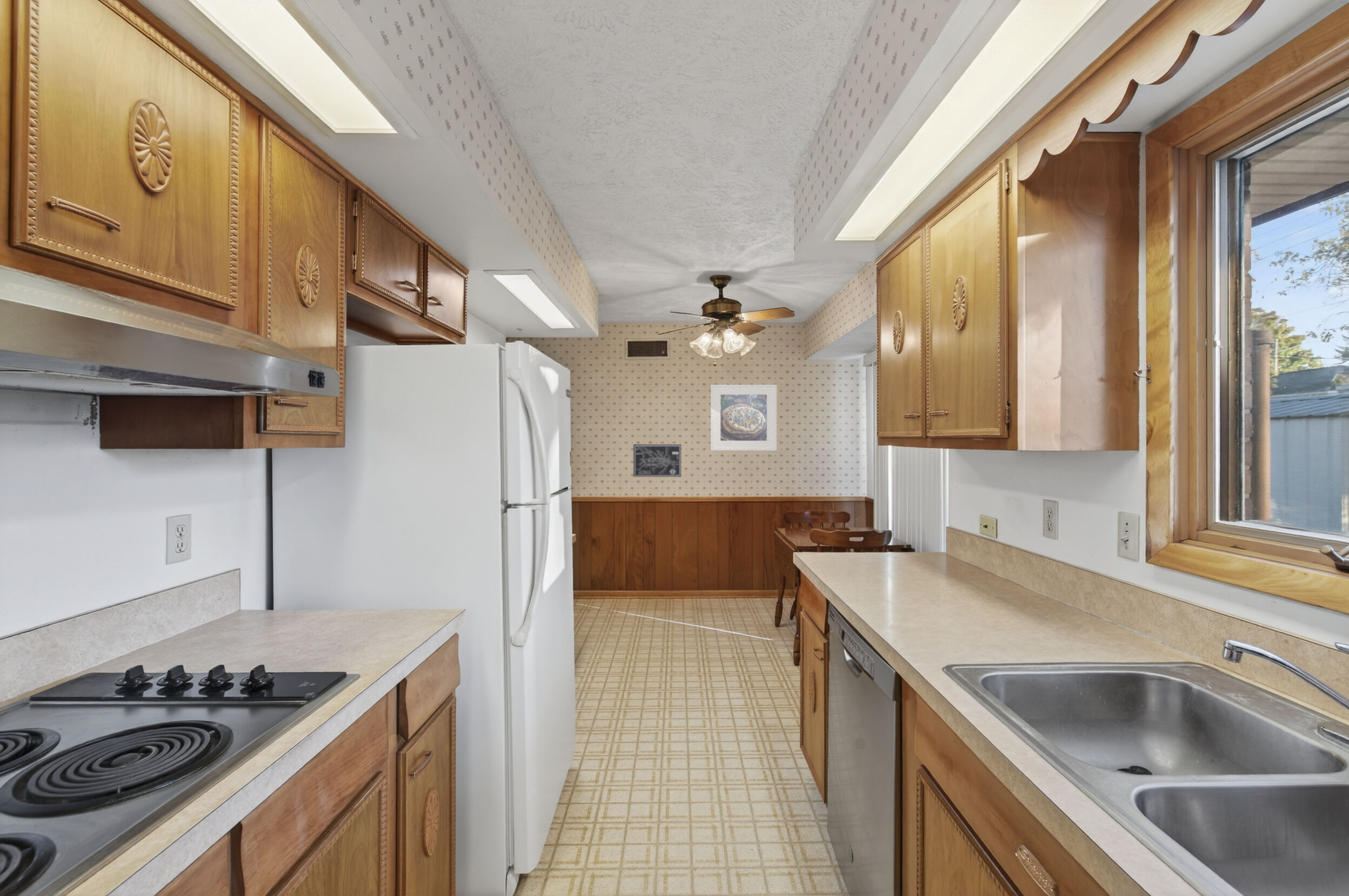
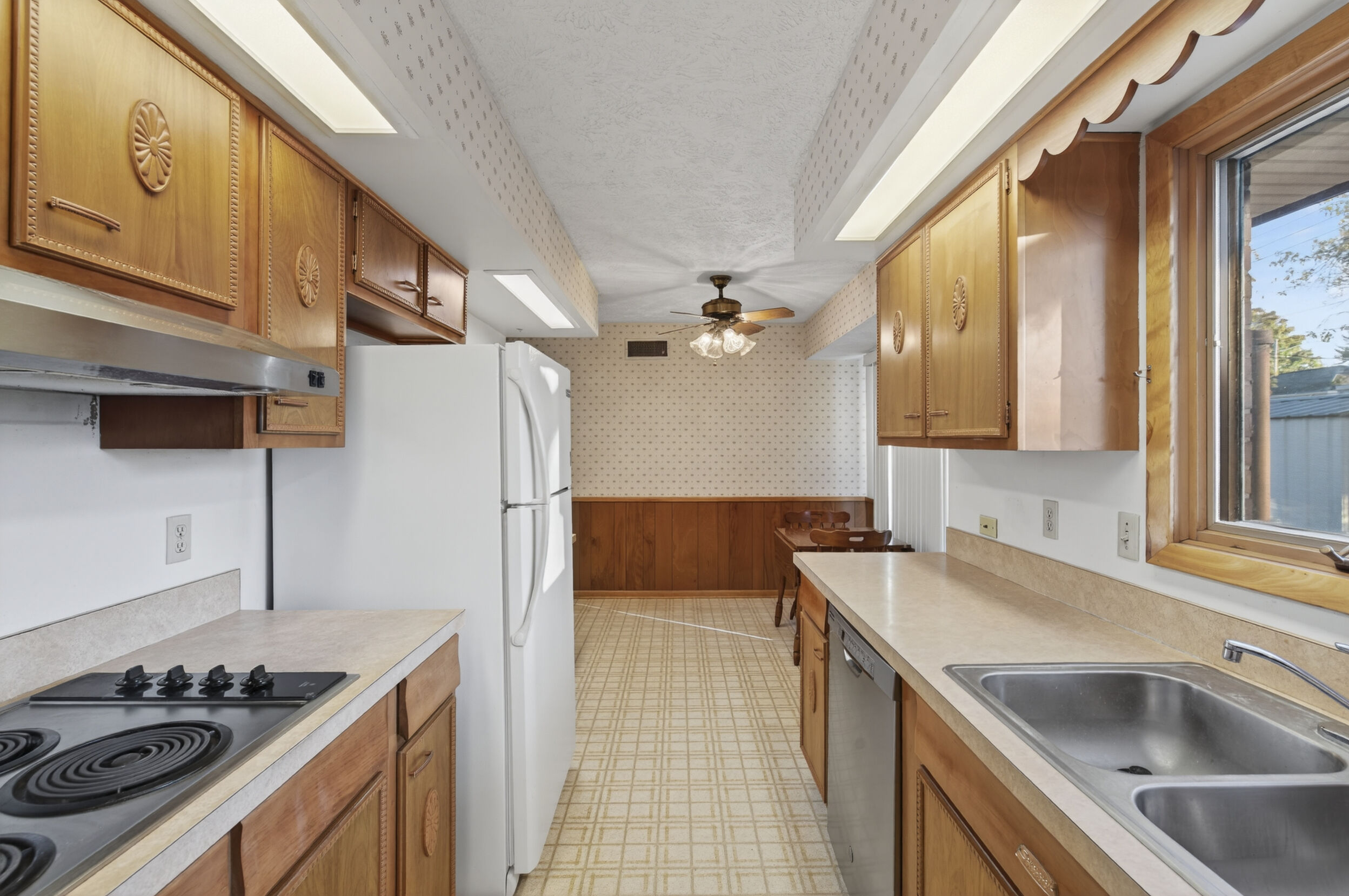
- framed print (743, 417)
- wall art (657, 460)
